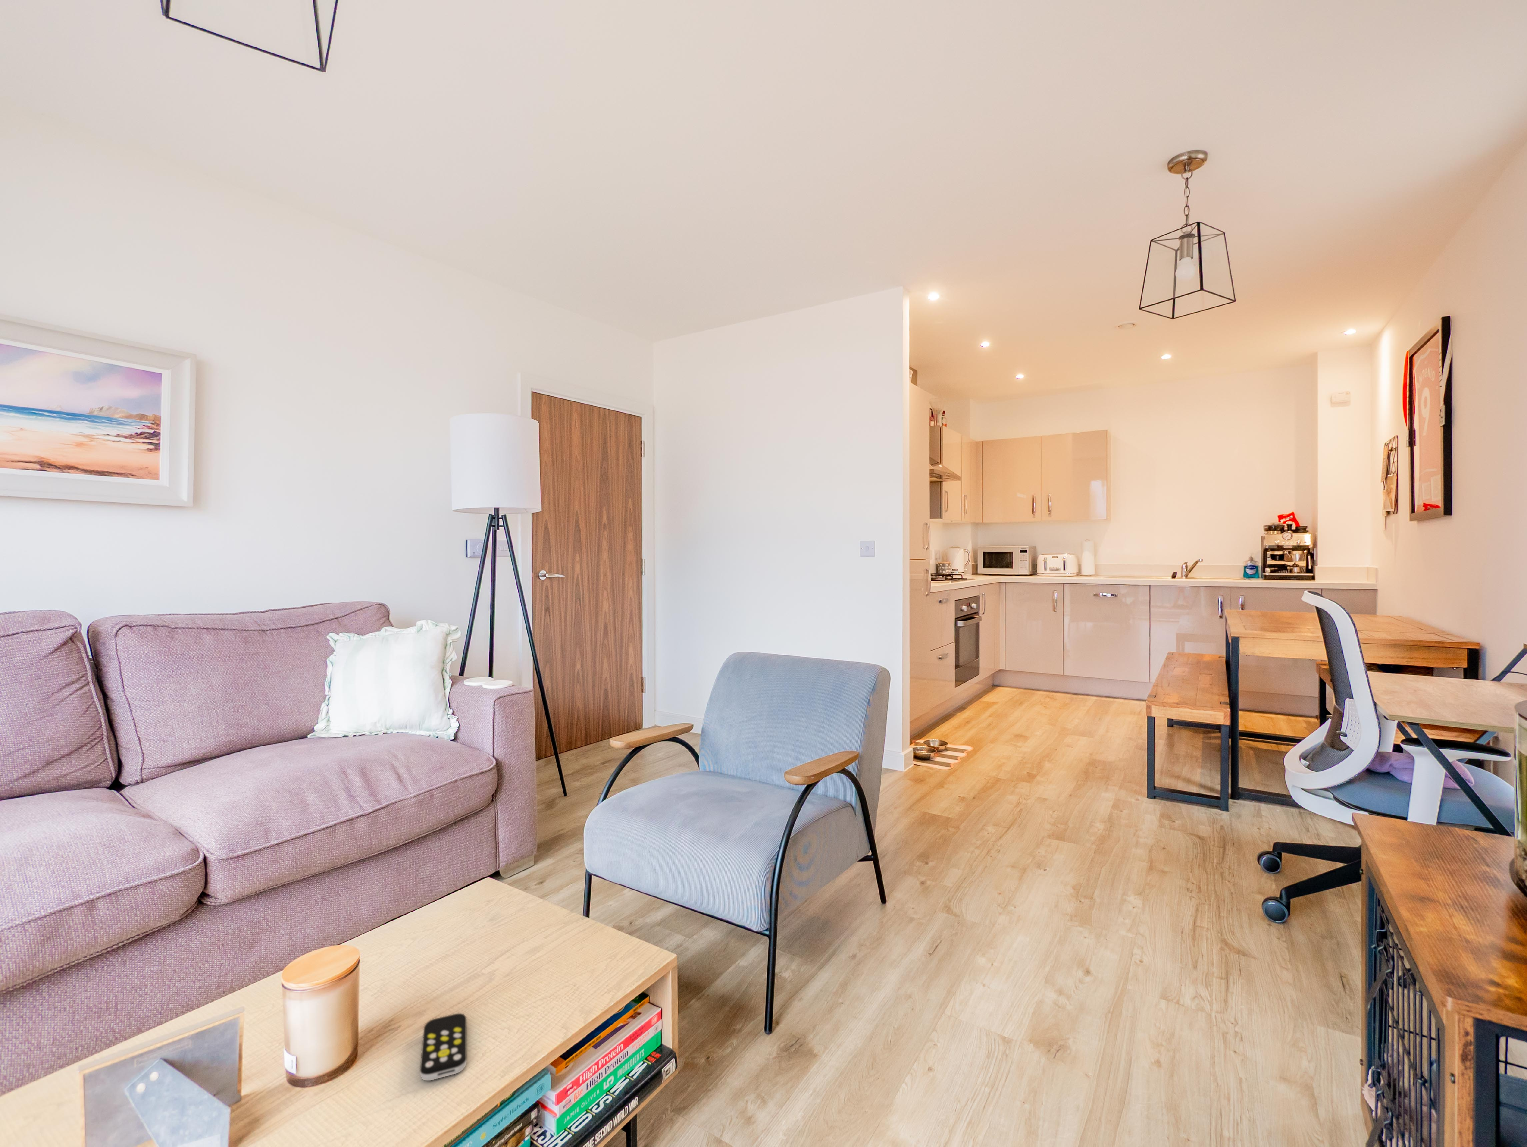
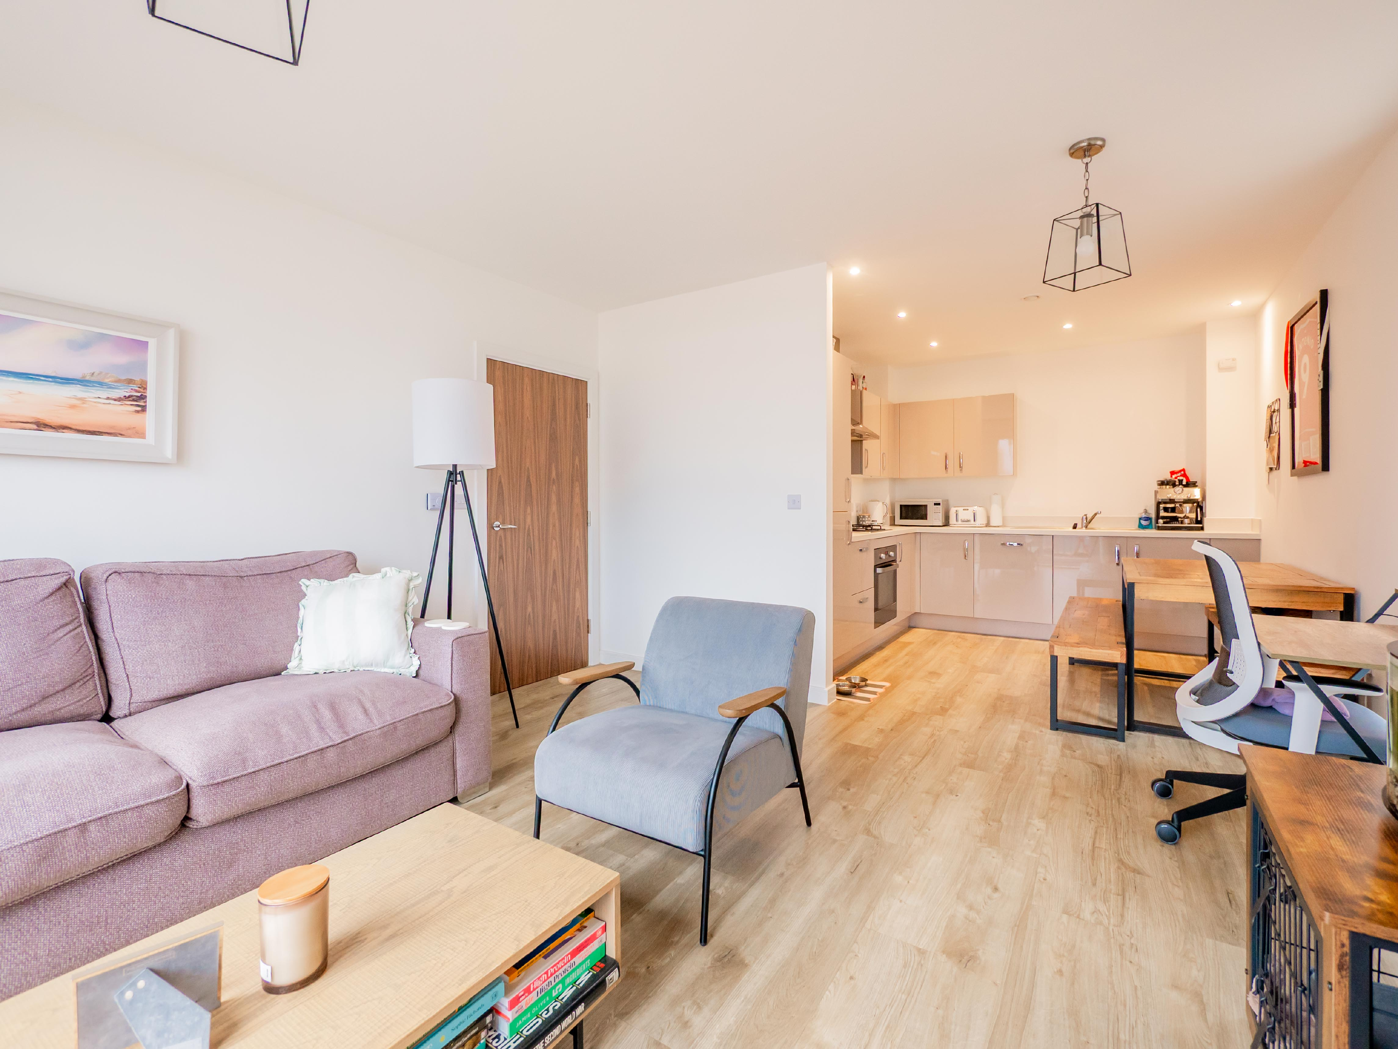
- remote control (444, 1045)
